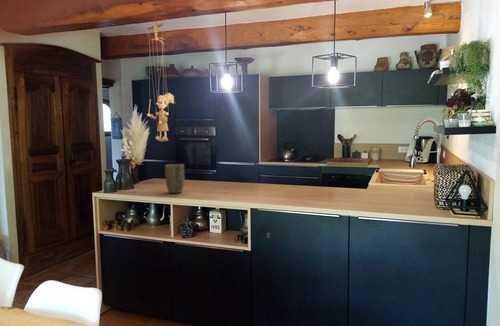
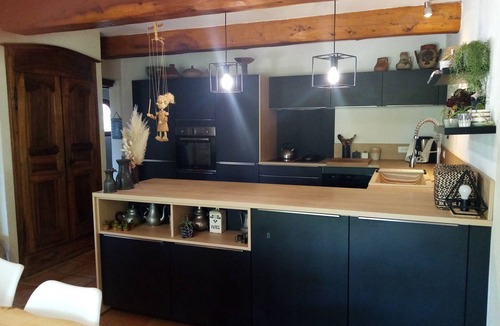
- plant pot (175, 178)
